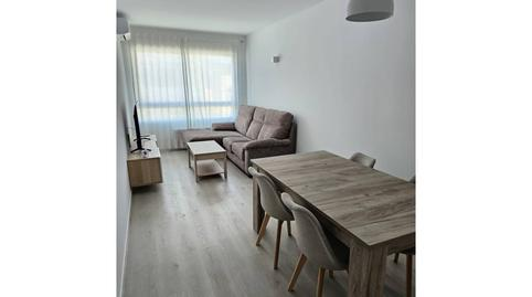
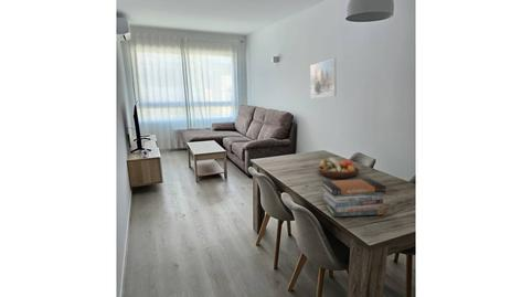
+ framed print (322, 79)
+ fruit bowl (338, 166)
+ book stack (352, 197)
